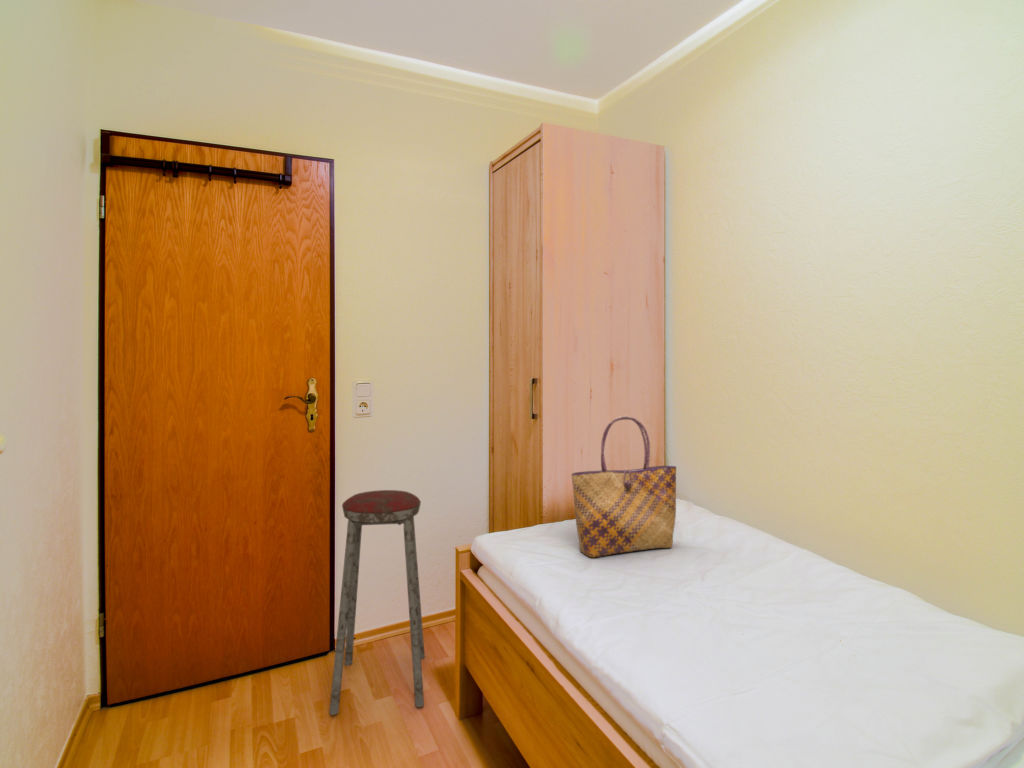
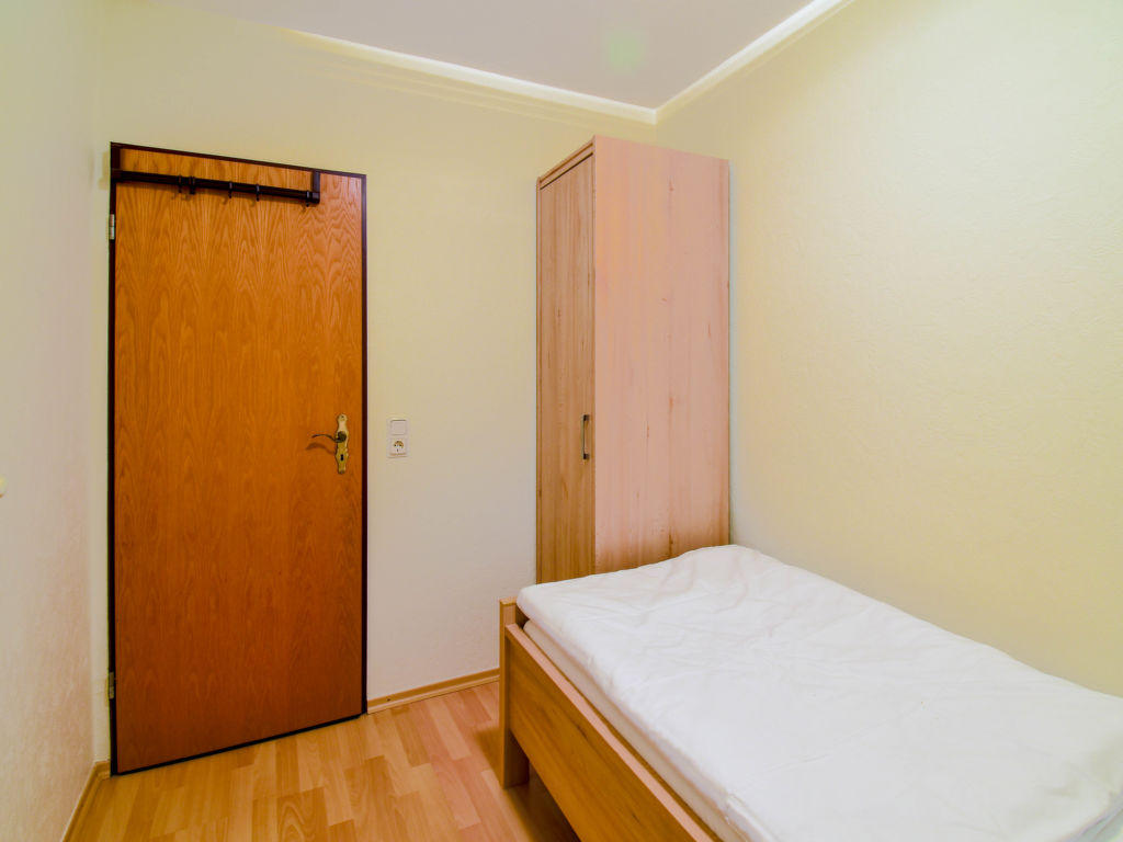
- tote bag (626, 482)
- music stool (357, 587)
